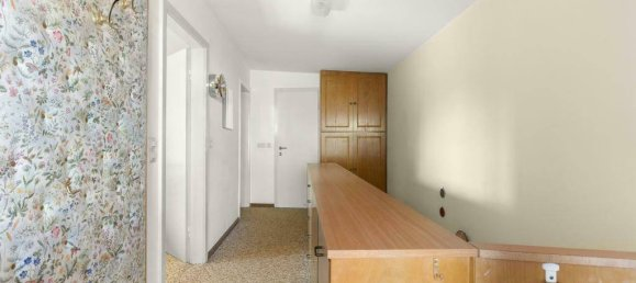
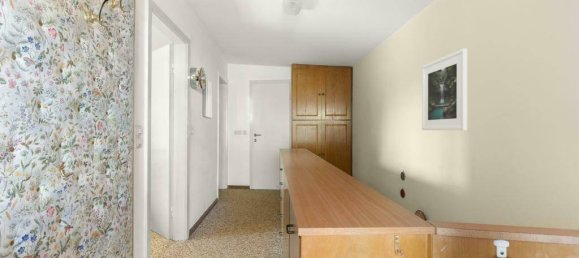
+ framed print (441, 94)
